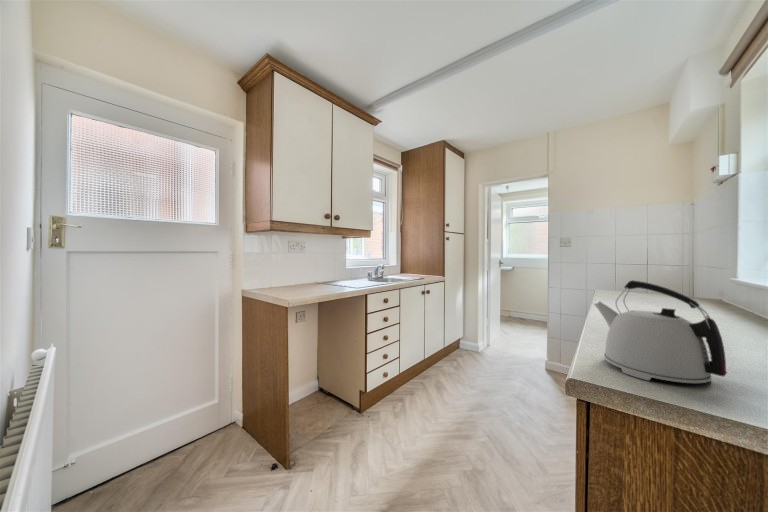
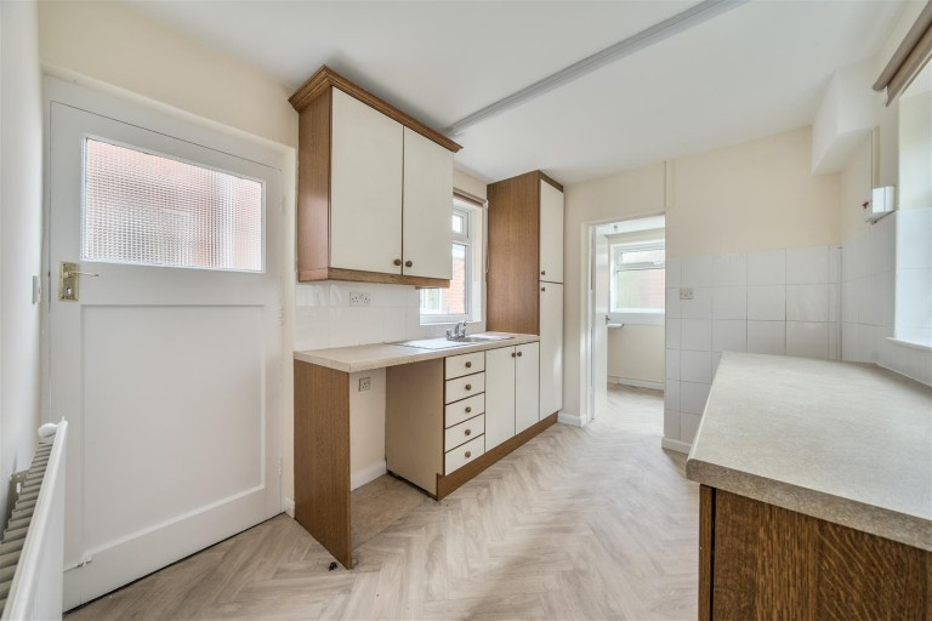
- kettle (649, 324)
